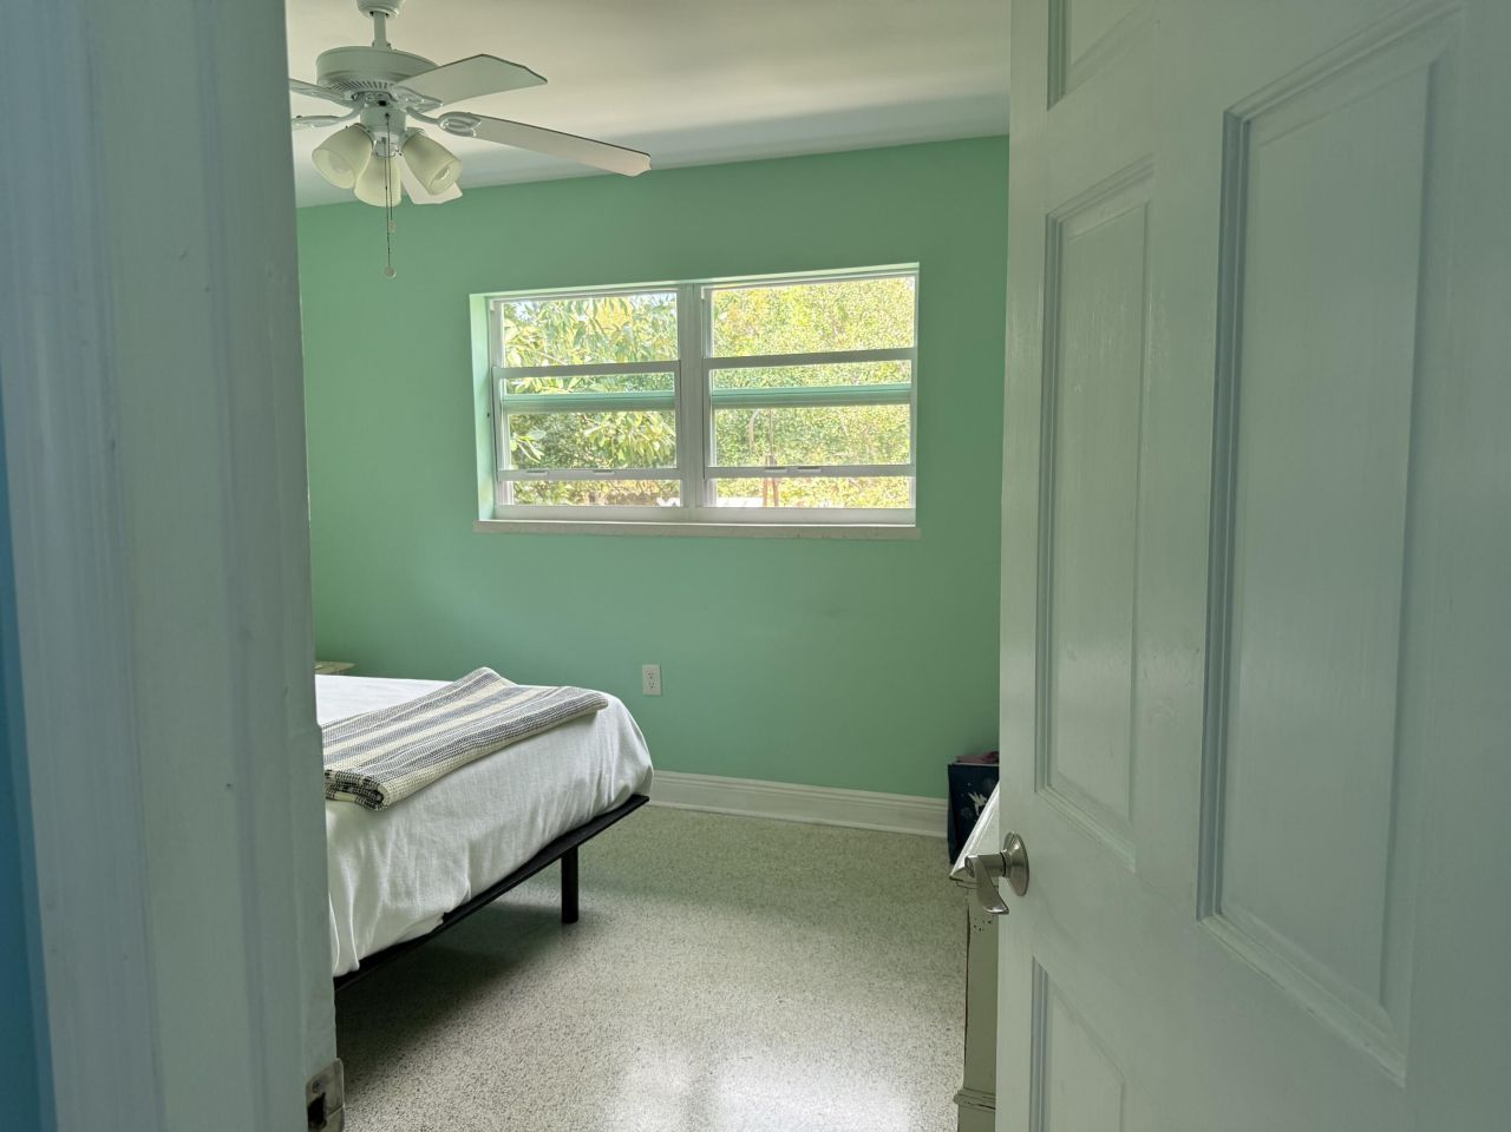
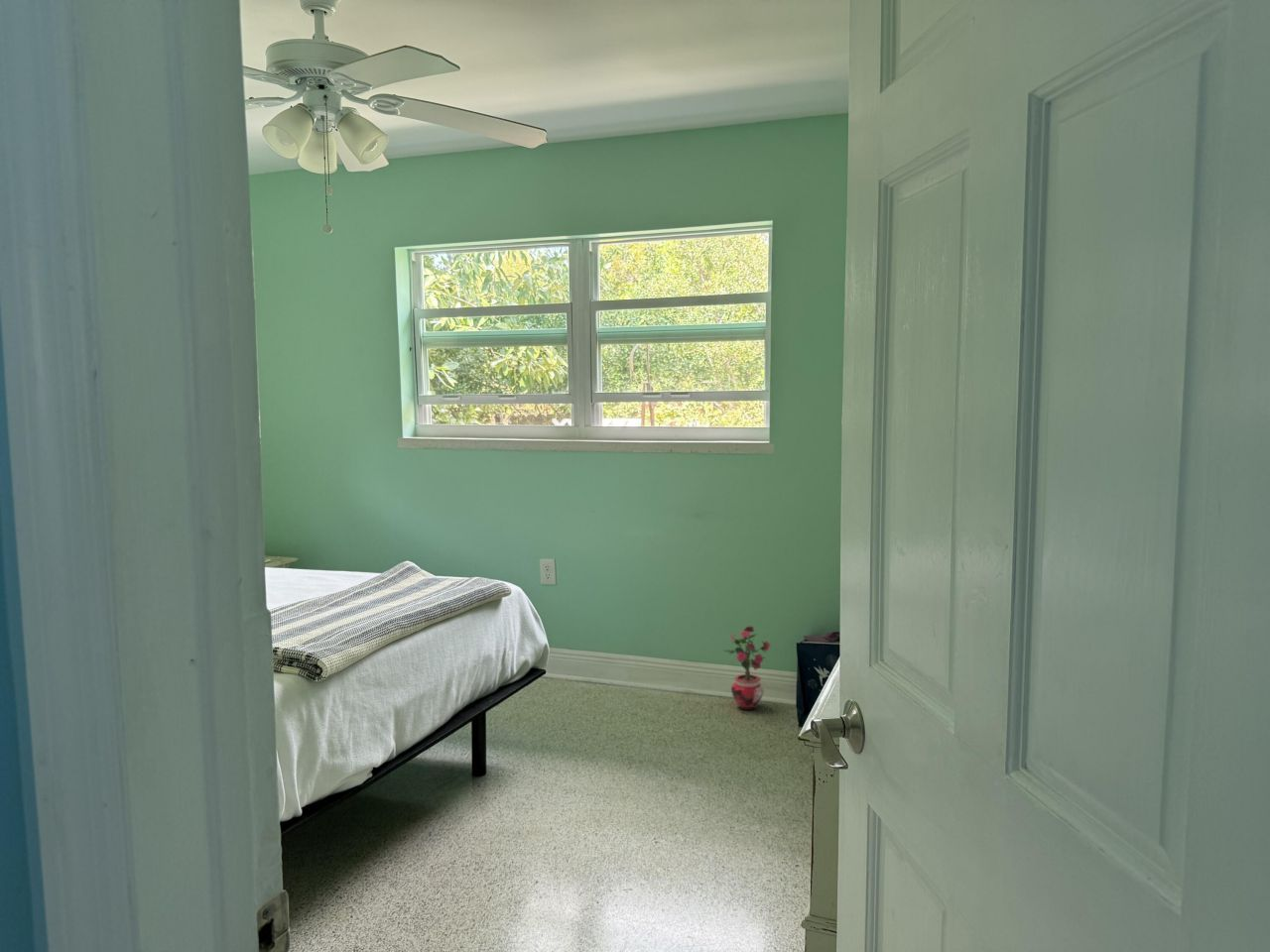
+ potted plant (745, 665)
